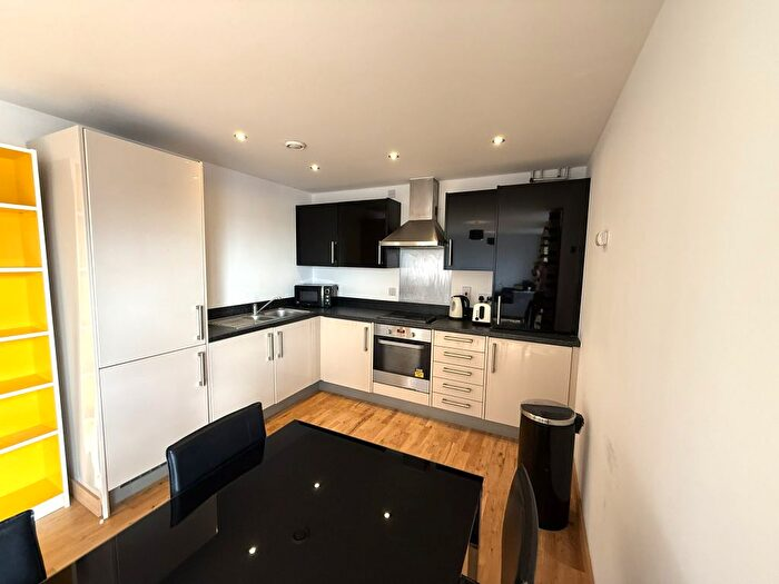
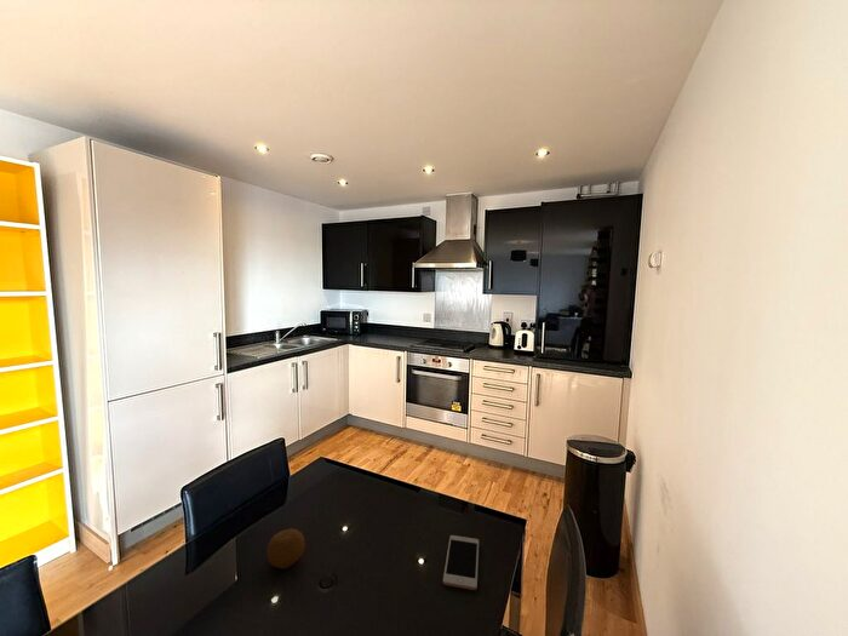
+ fruit (286, 548)
+ cell phone (462, 560)
